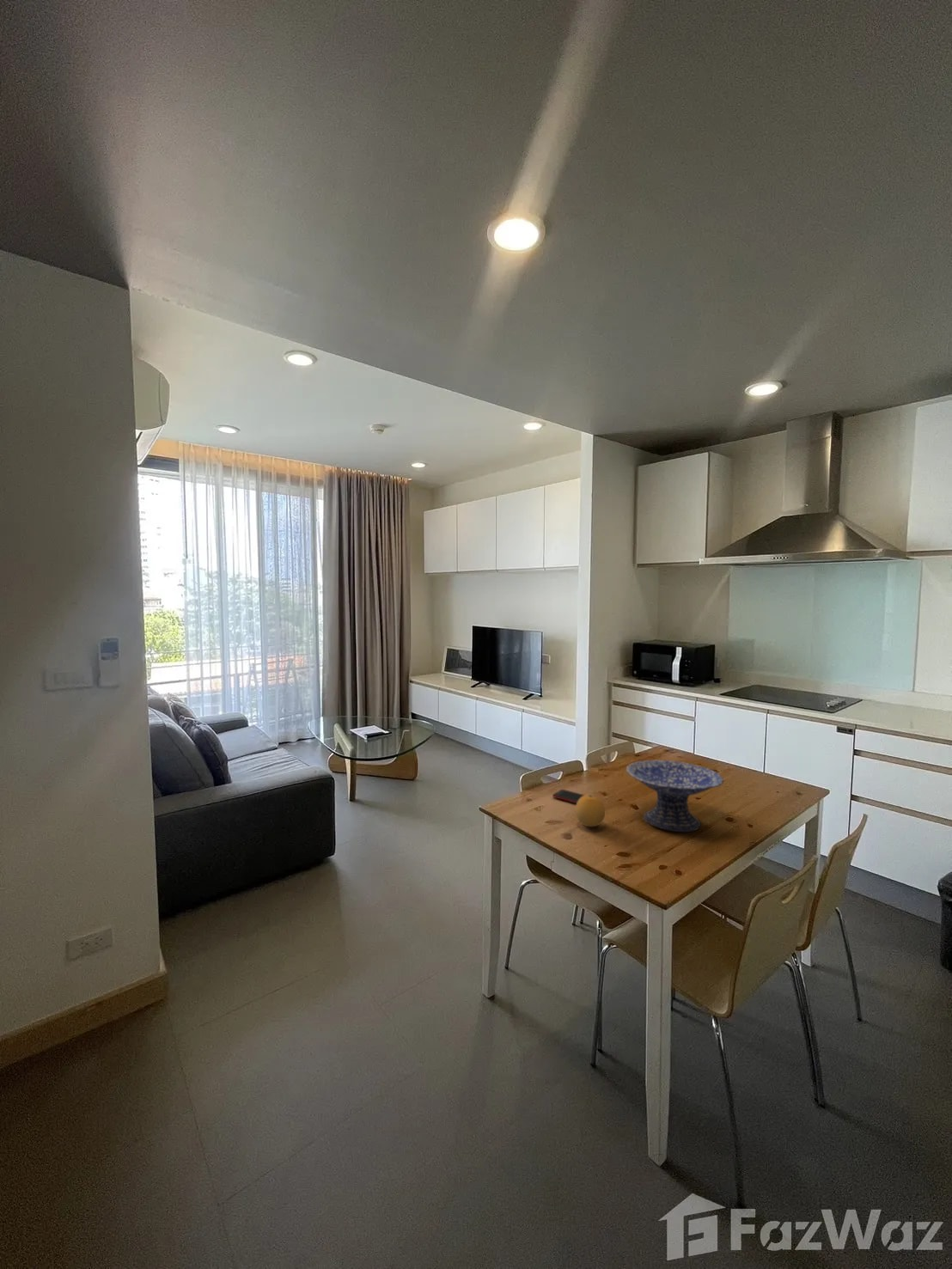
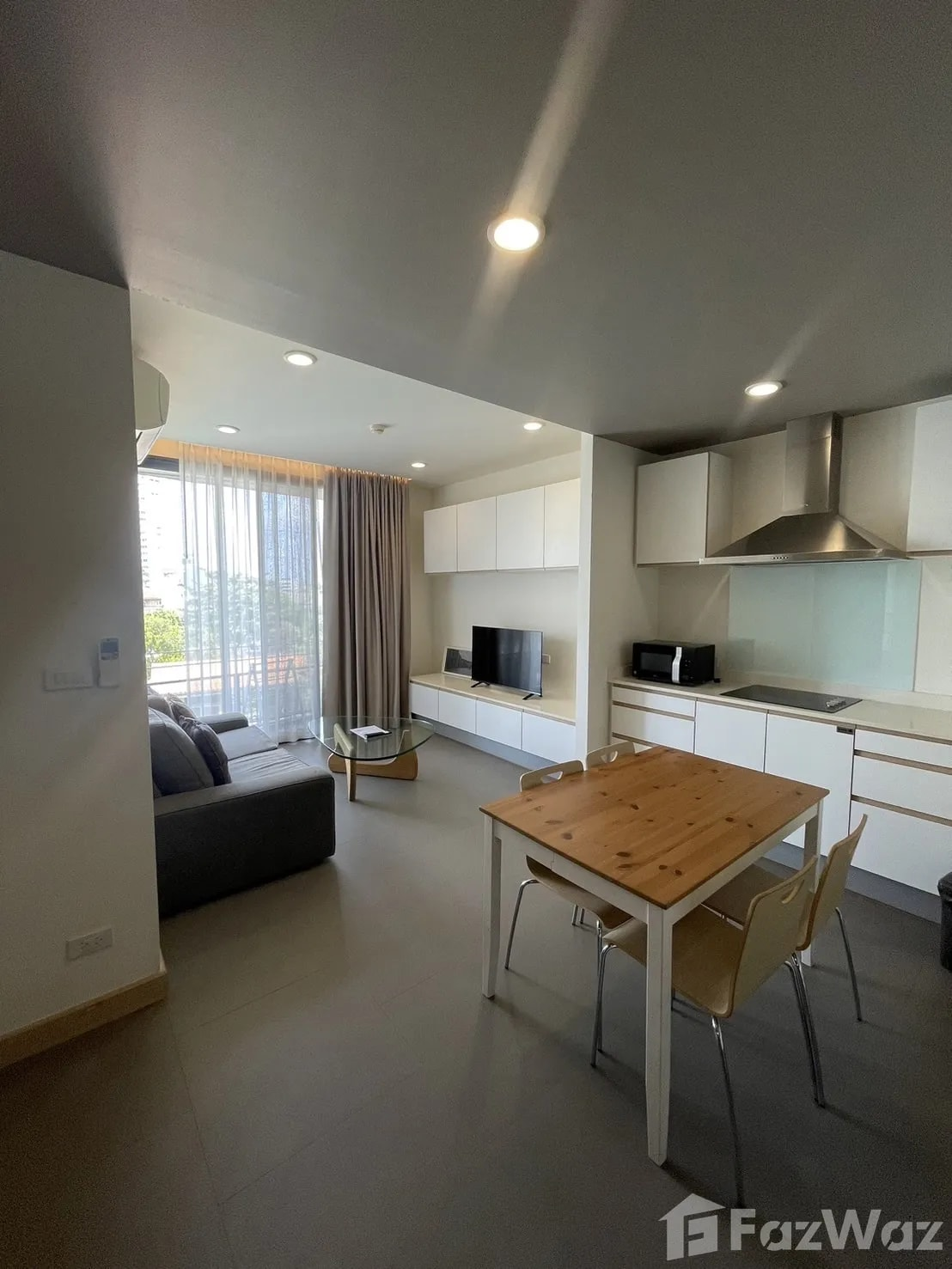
- decorative bowl (672, 796)
- fruit (589, 810)
- cell phone (574, 797)
